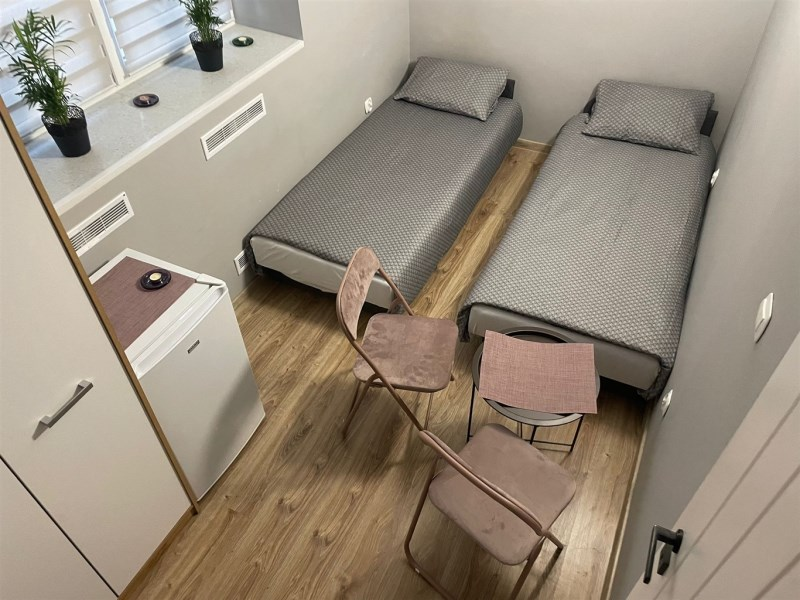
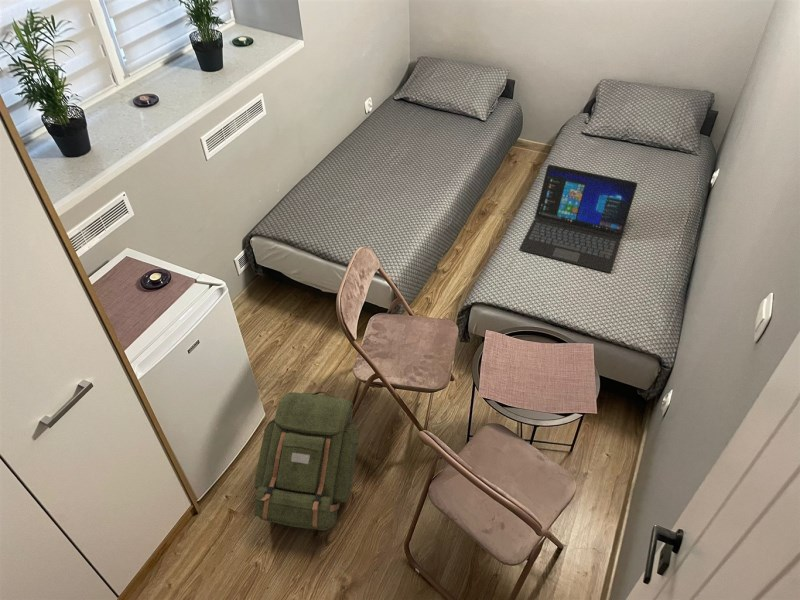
+ laptop (578, 216)
+ backpack (308, 460)
